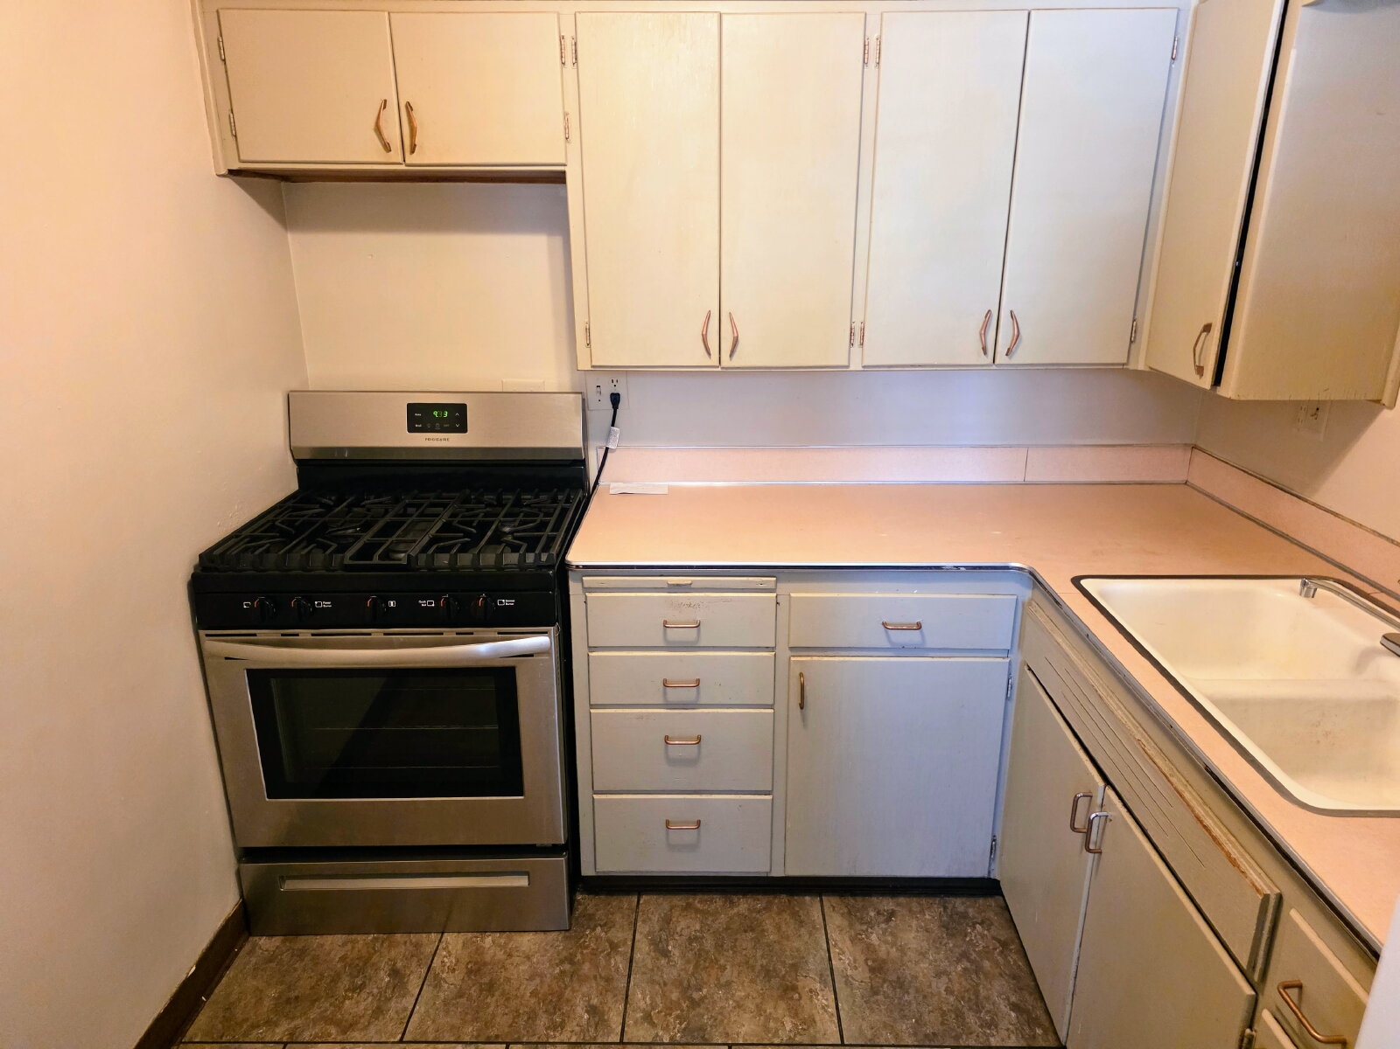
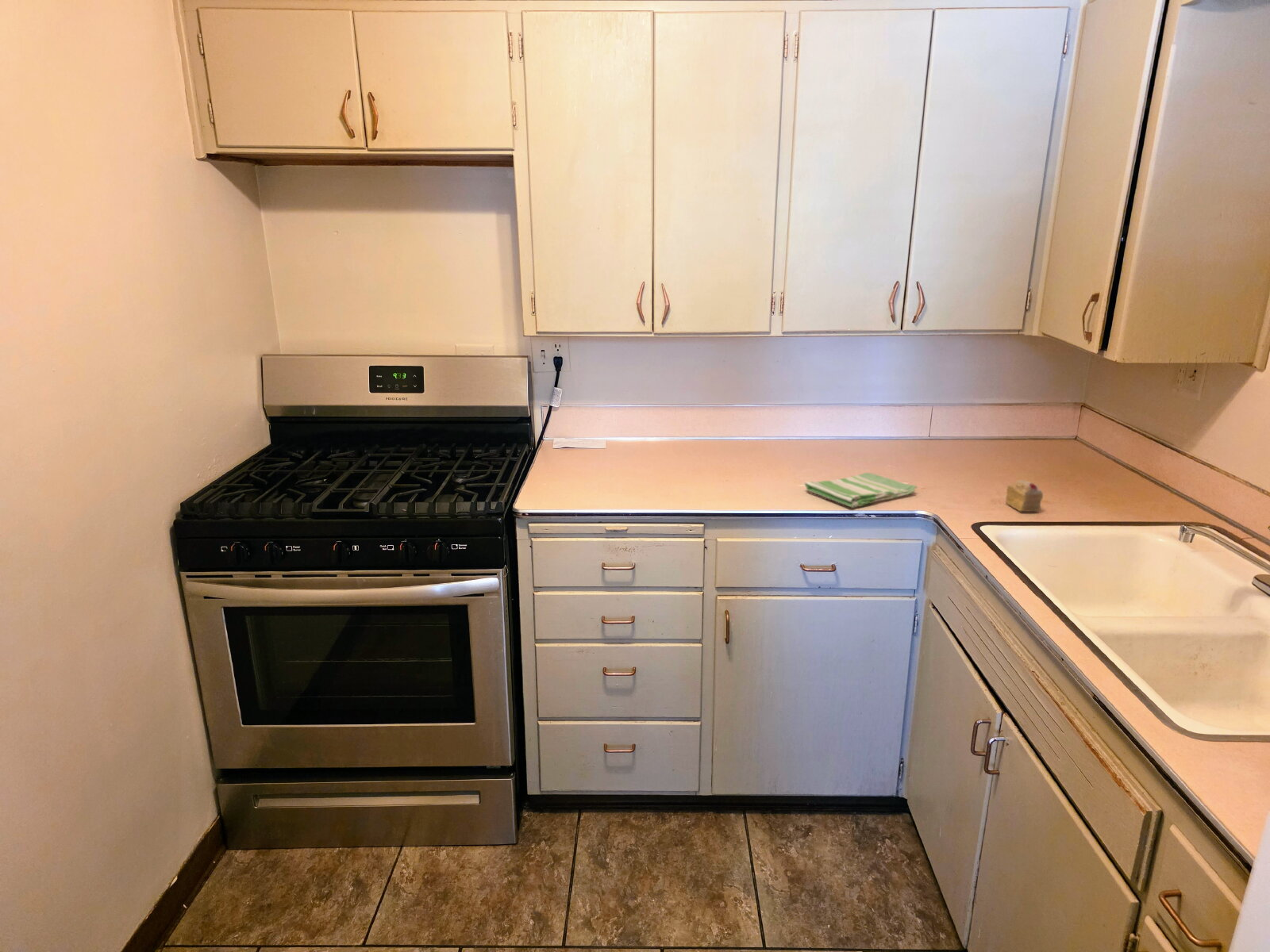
+ dish towel (860, 487)
+ cake slice (1024, 494)
